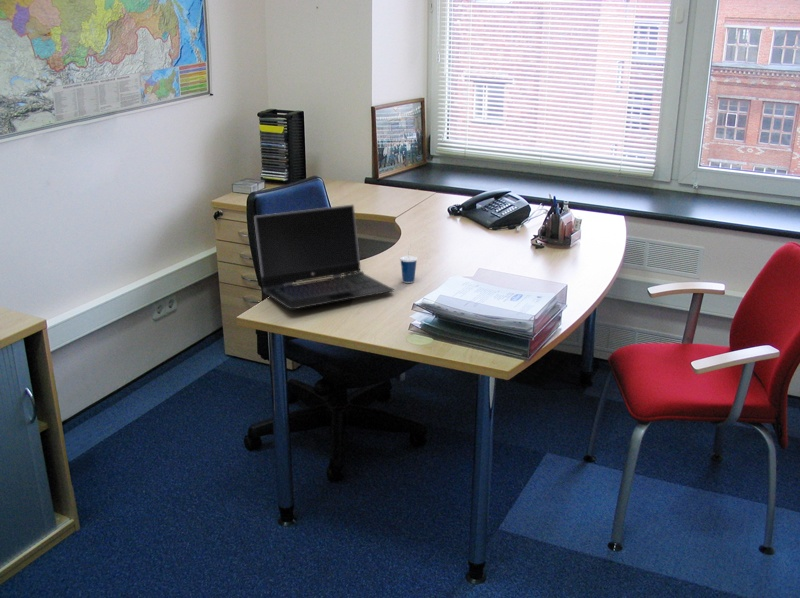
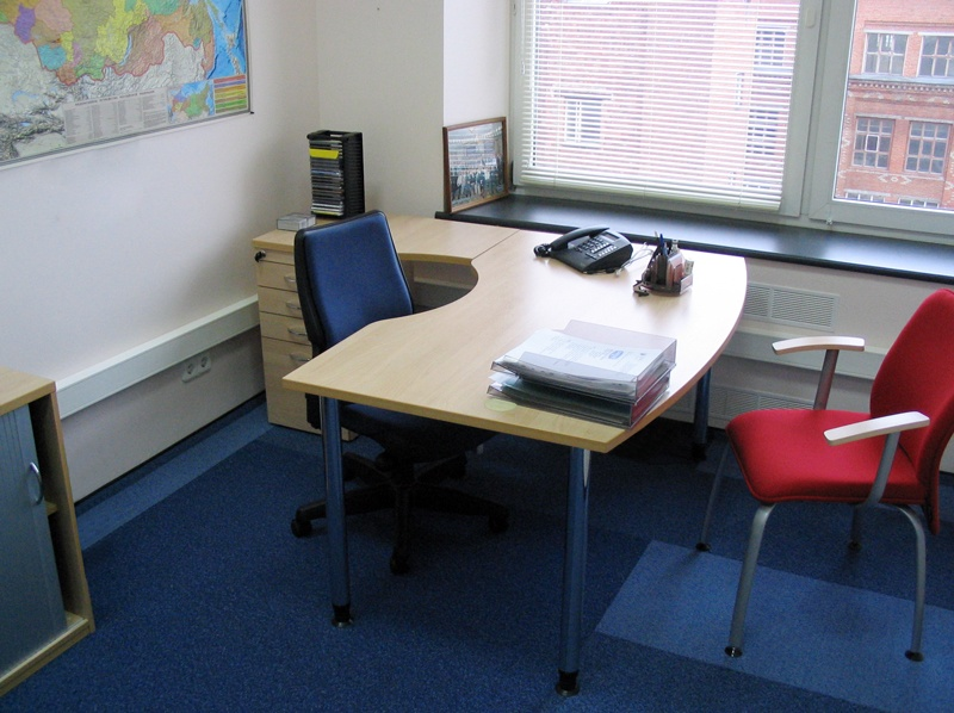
- laptop computer (324, 255)
- cup (408, 263)
